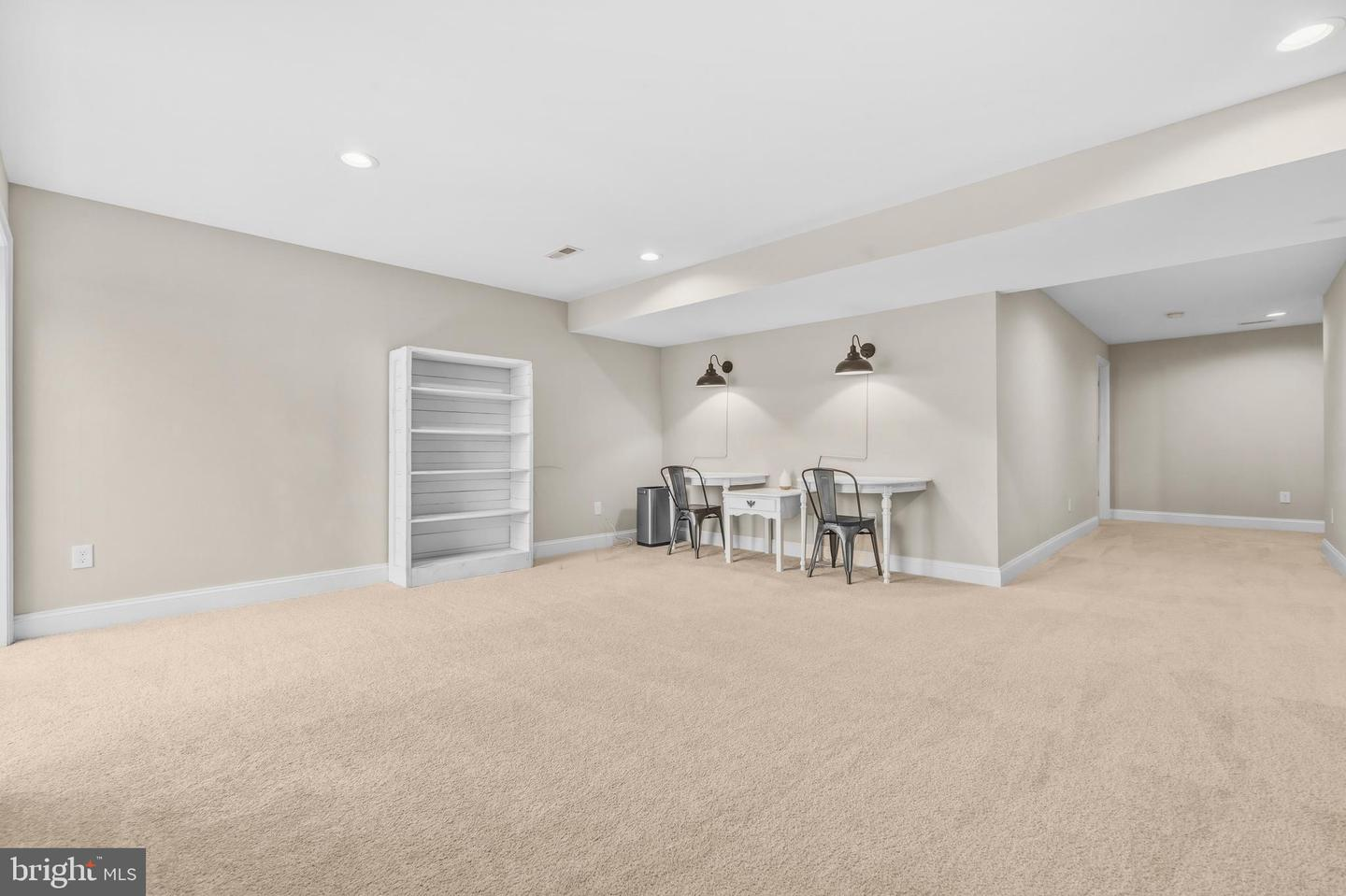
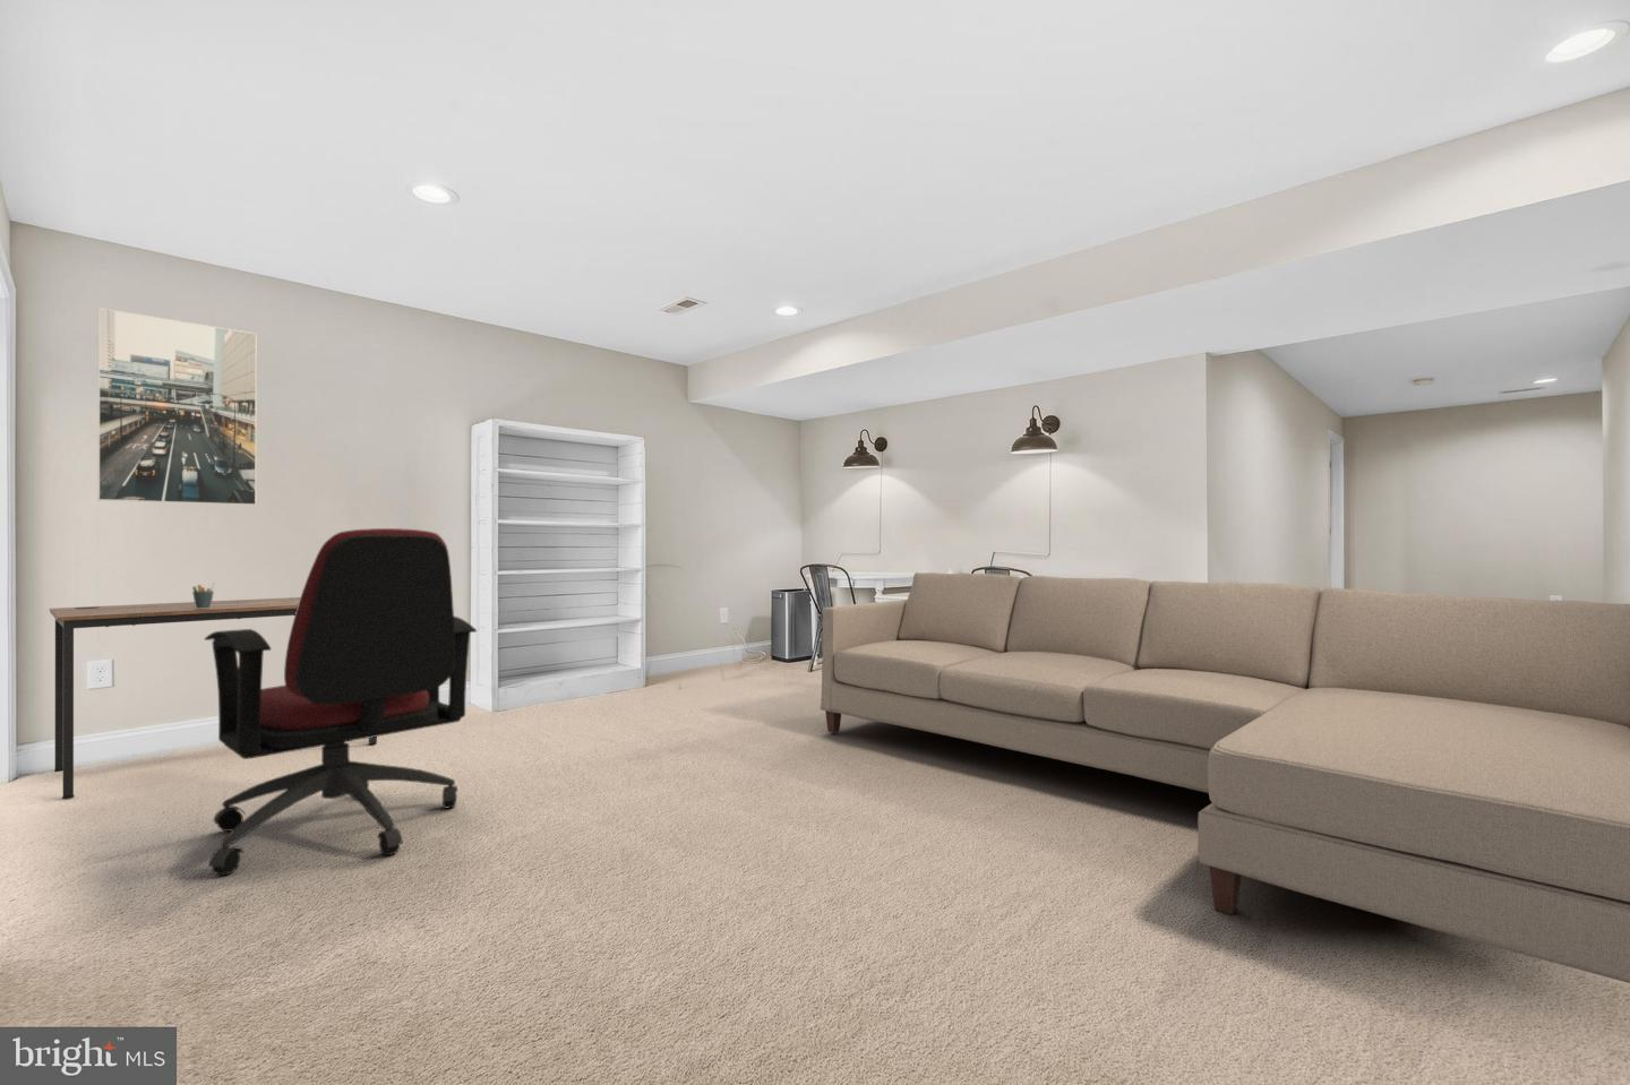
+ sofa (1117, 689)
+ office chair (340, 681)
+ desk (224, 619)
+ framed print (182, 412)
+ pen holder (202, 595)
